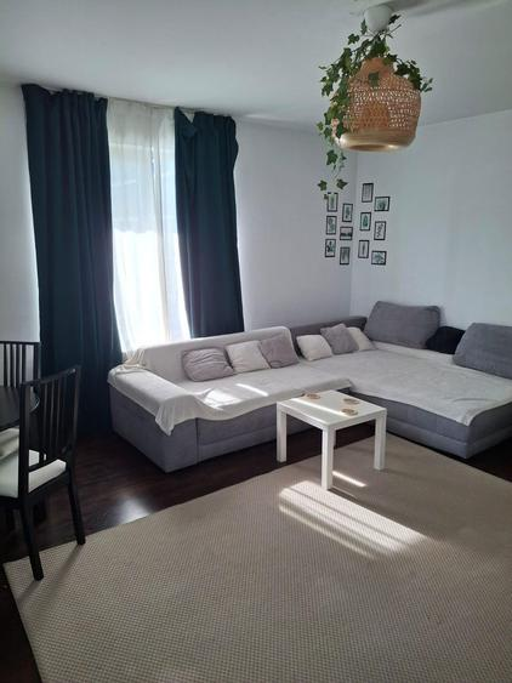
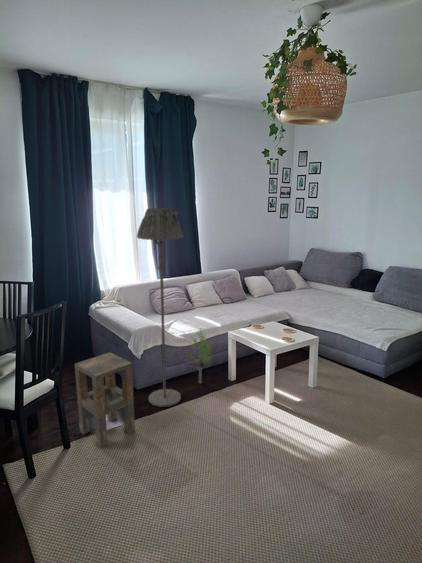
+ floor lamp (162, 308)
+ decorative plant (202, 357)
+ side table (104, 397)
